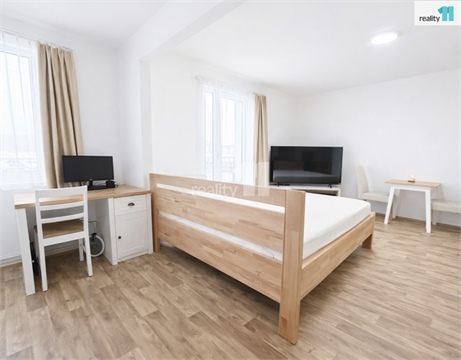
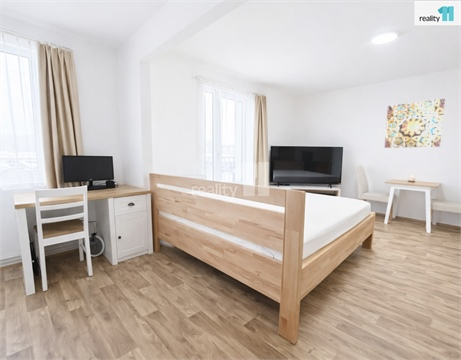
+ wall art (412, 125)
